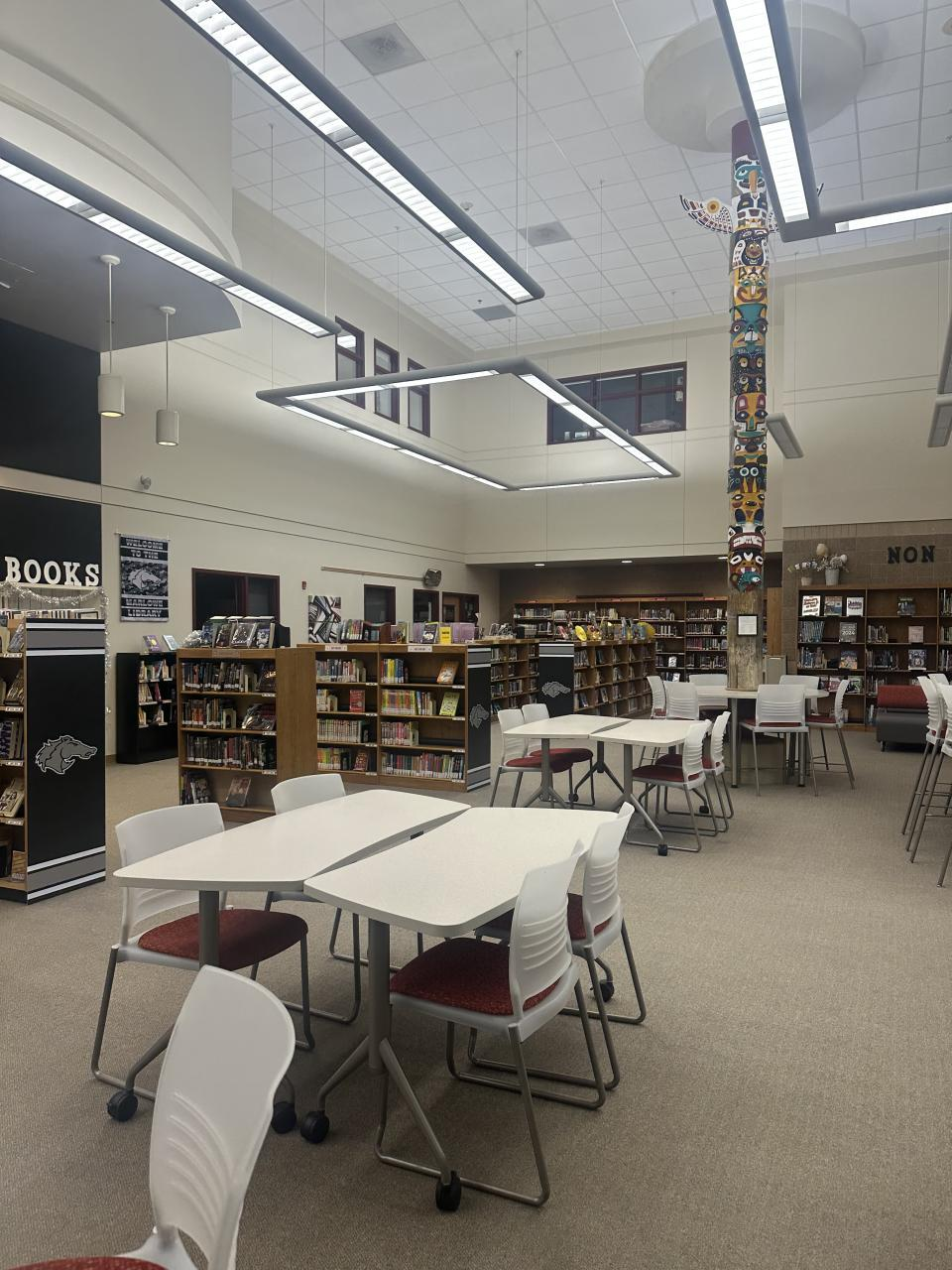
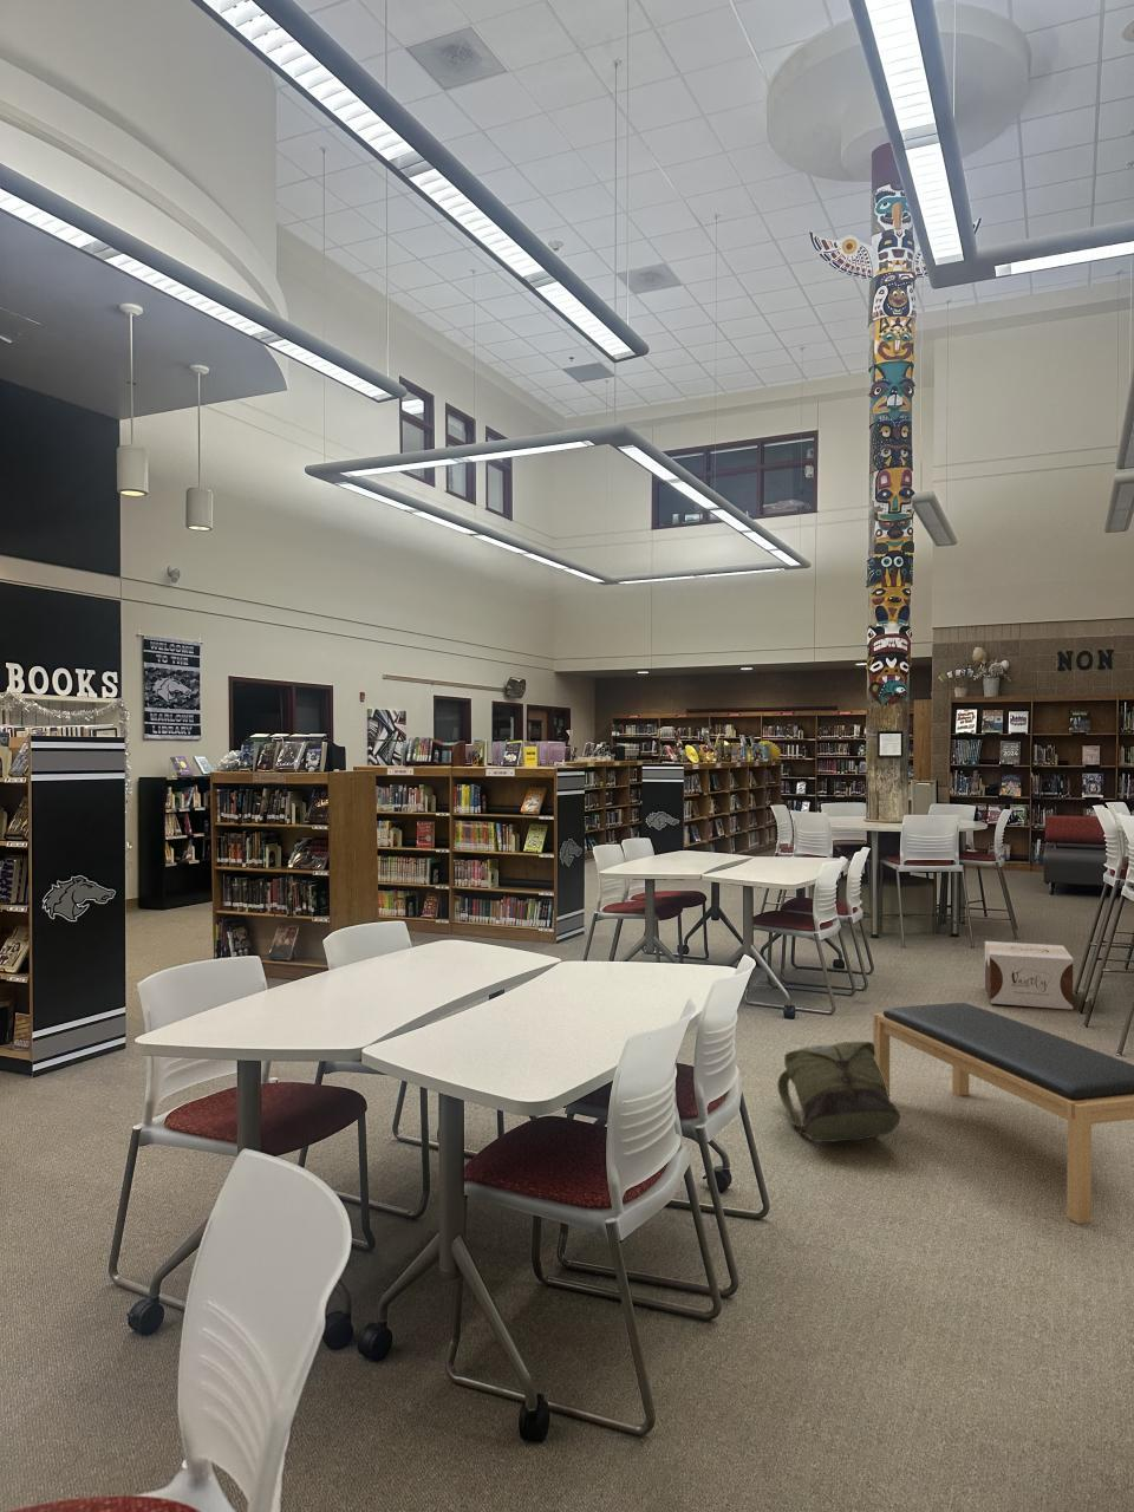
+ bench (1010, 1091)
+ backpack (833, 1083)
+ cardboard box (1027, 974)
